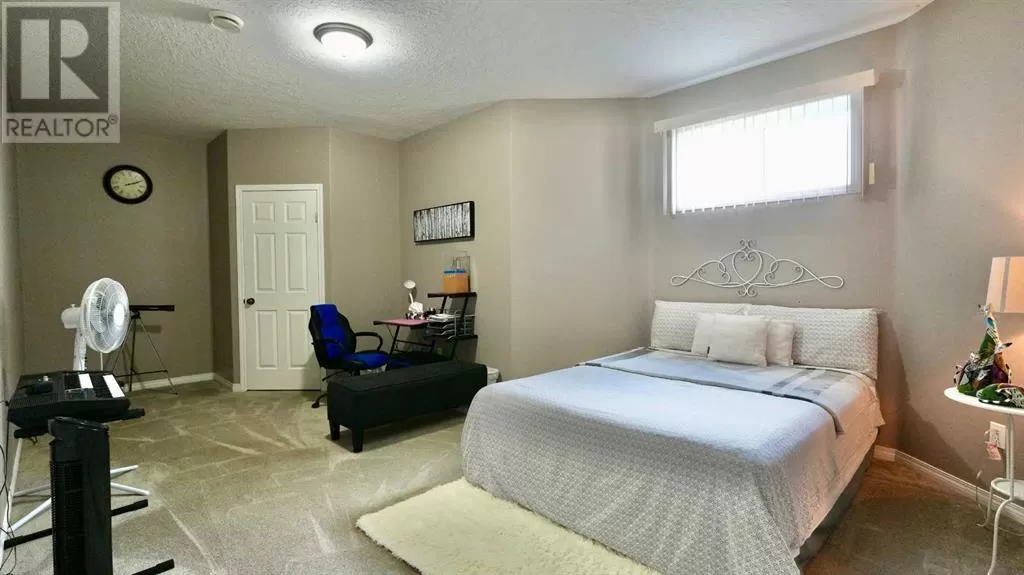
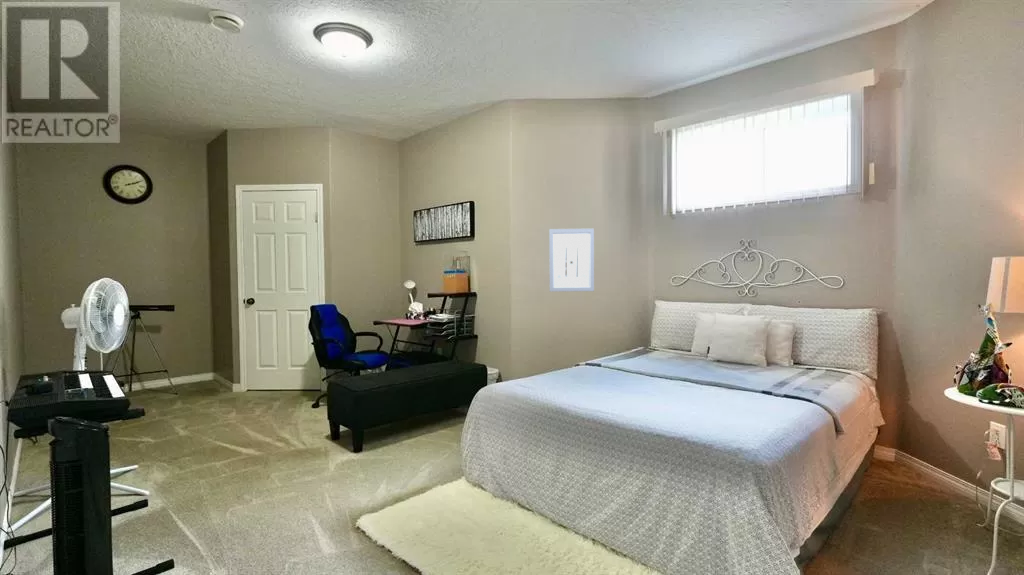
+ wall art (571, 260)
